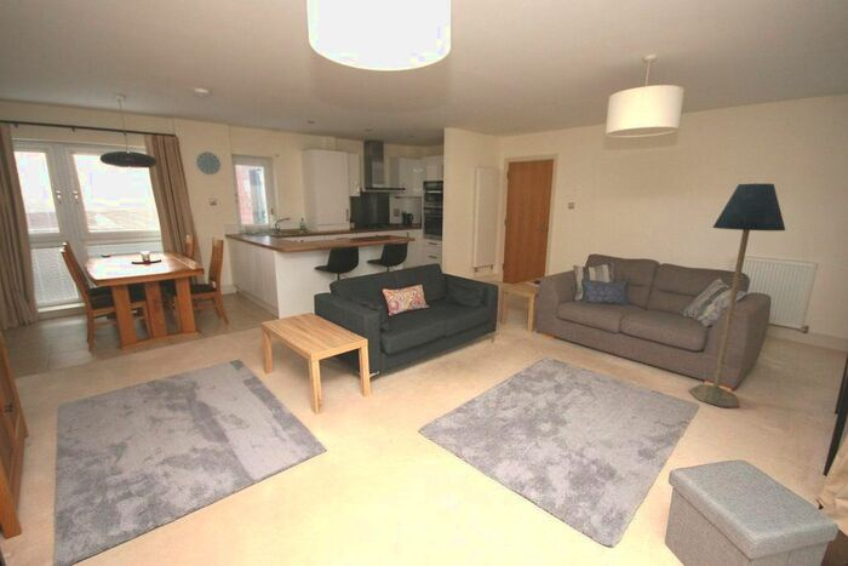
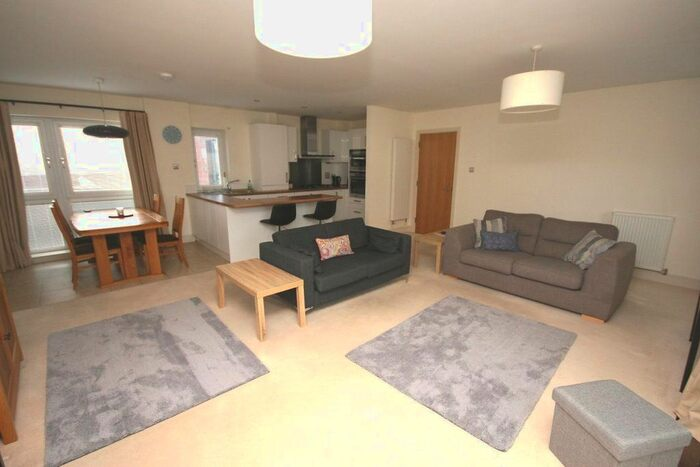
- floor lamp (733, 297)
